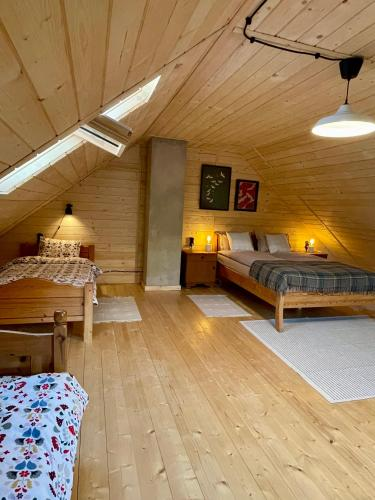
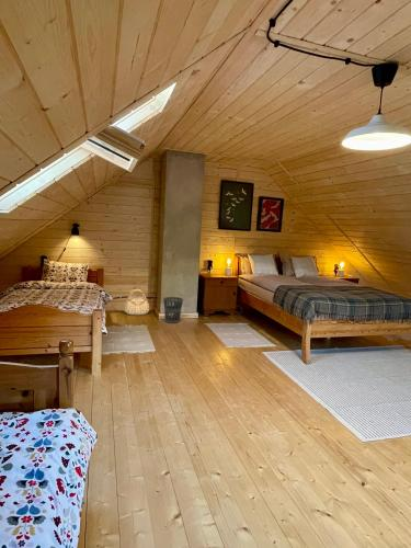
+ wastebasket (172, 309)
+ basket (136, 301)
